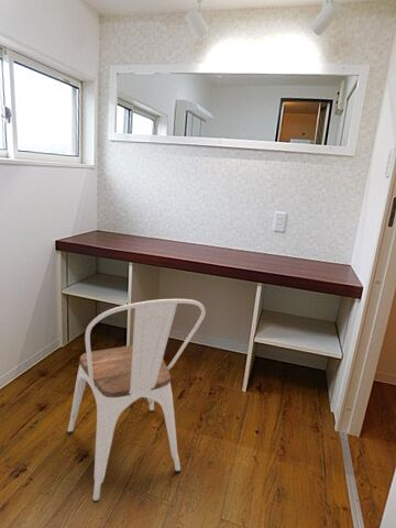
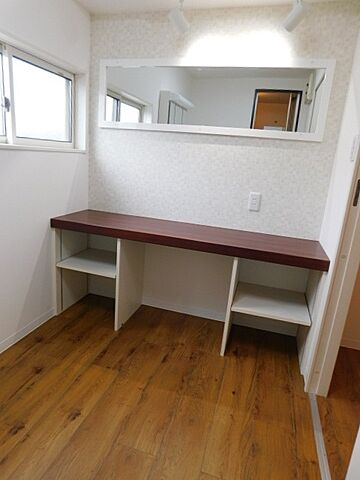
- chair (130, 372)
